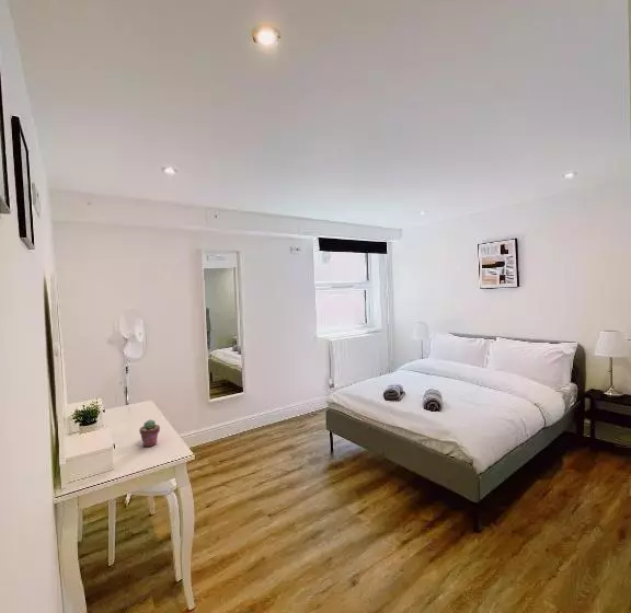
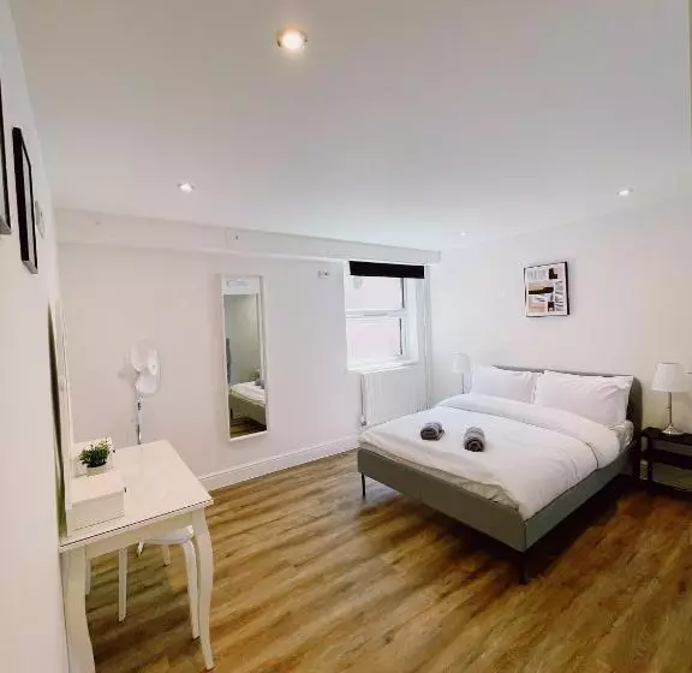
- potted succulent (149, 431)
